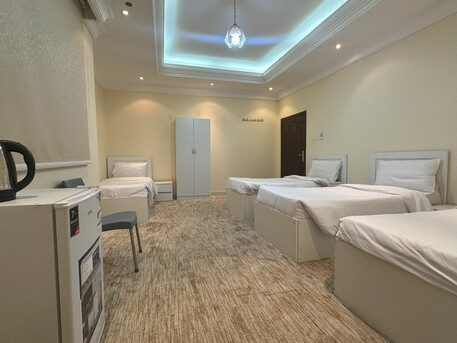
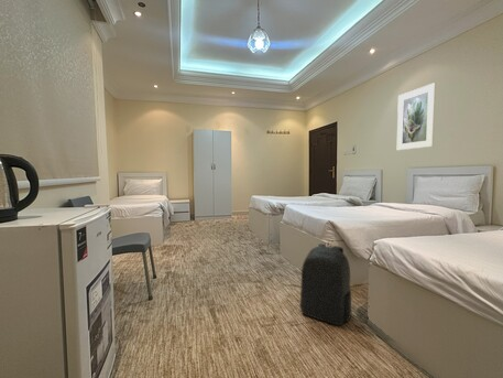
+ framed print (414, 119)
+ backpack (326, 277)
